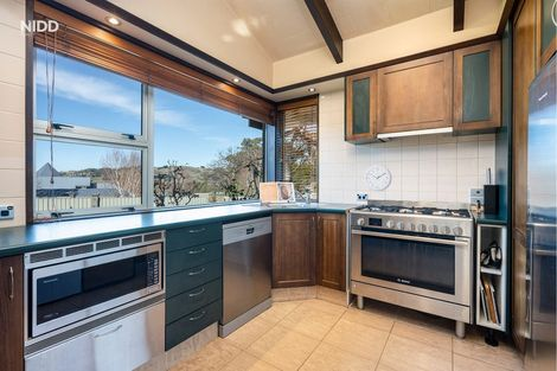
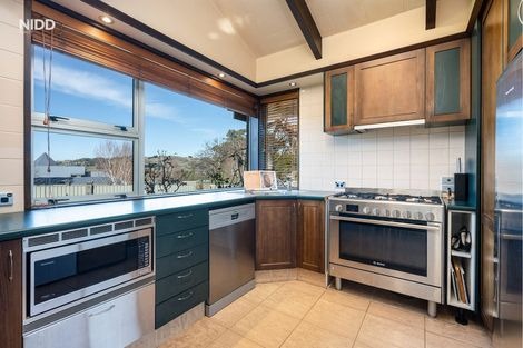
- wall clock (377, 178)
